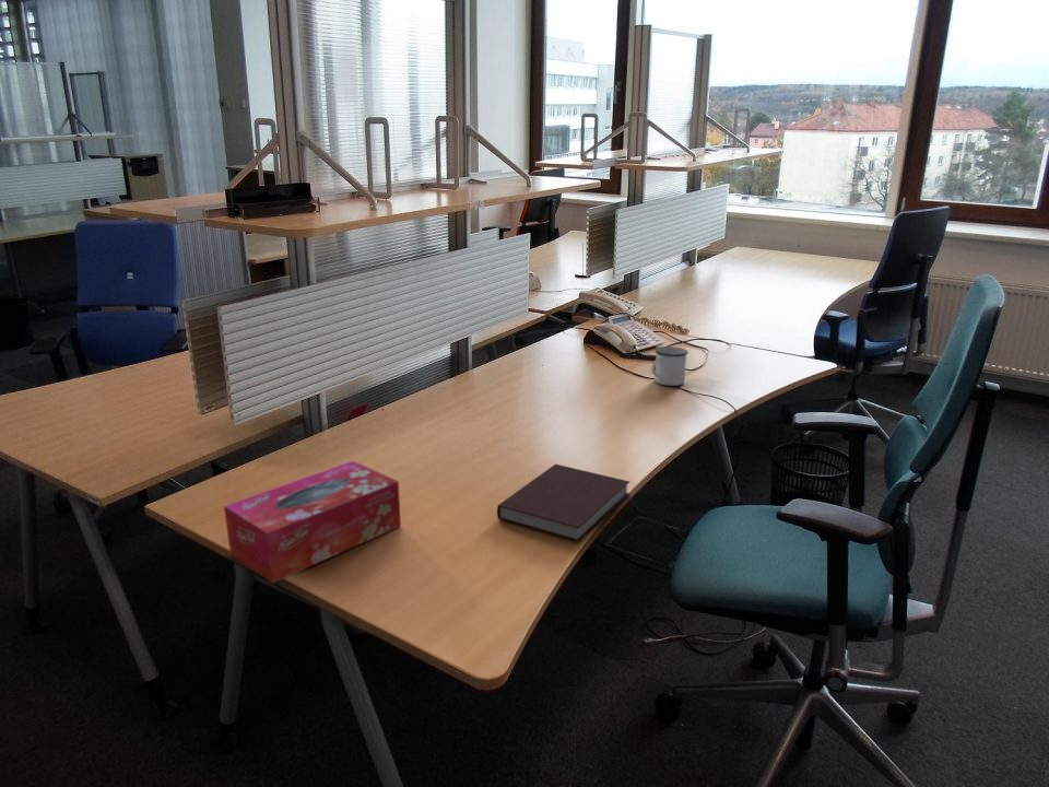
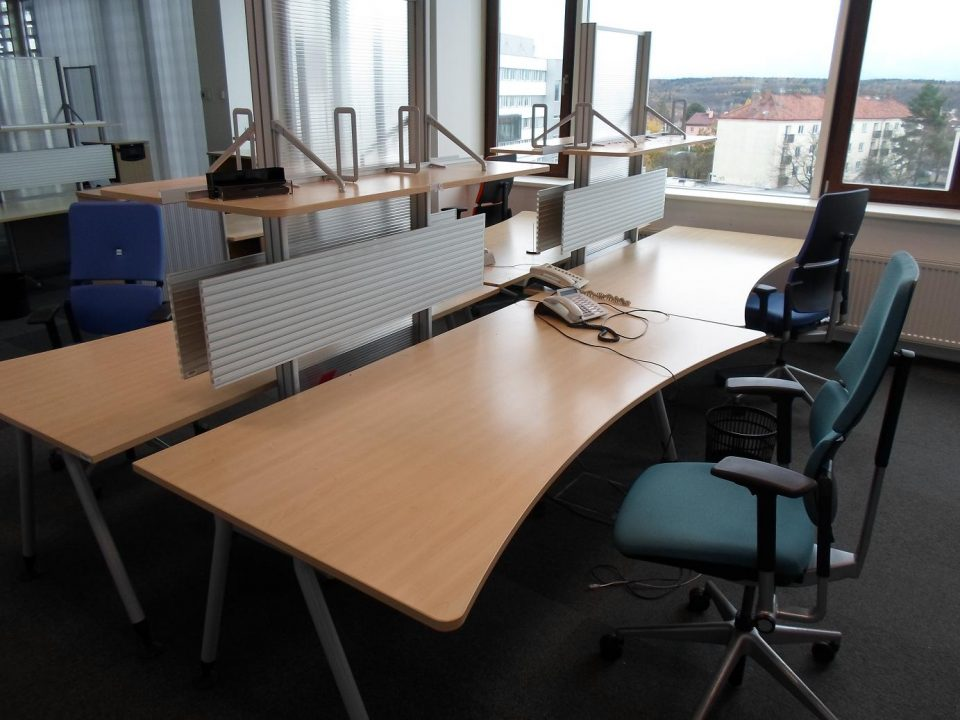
- mug (667, 366)
- notebook (565, 498)
- tissue box (316, 516)
